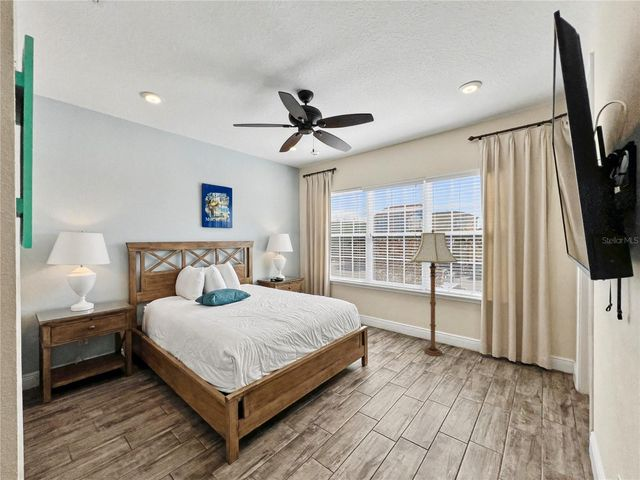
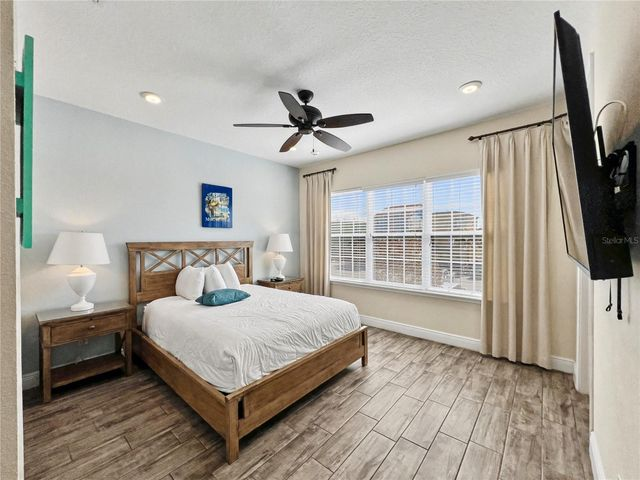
- floor lamp (432, 290)
